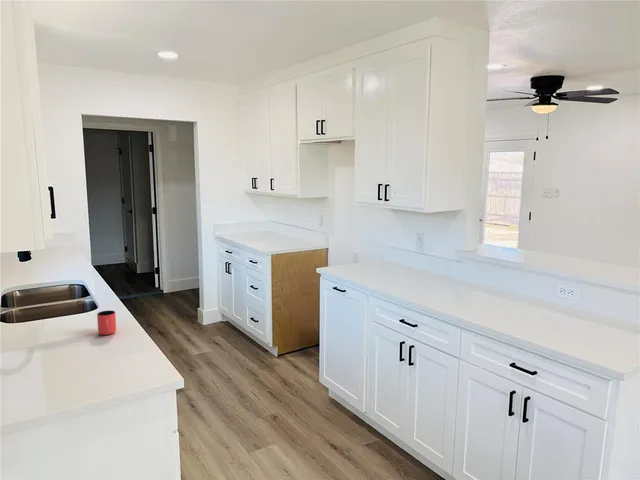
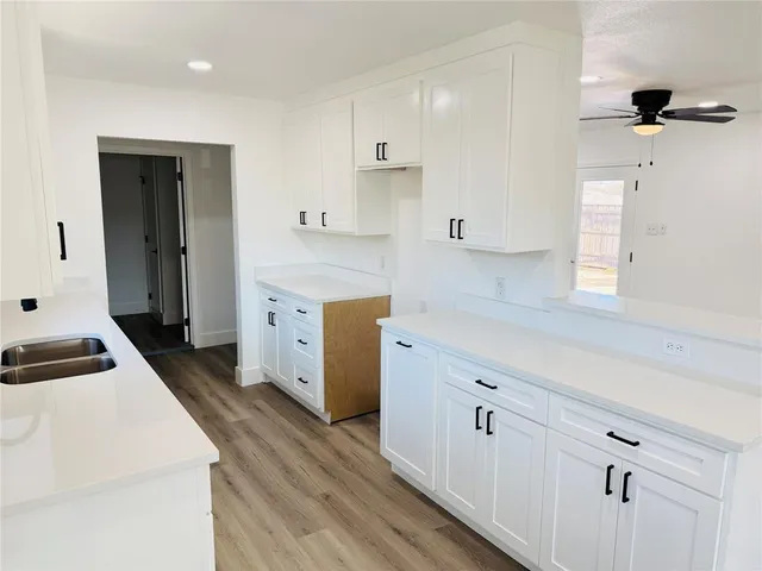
- cup (106, 323)
